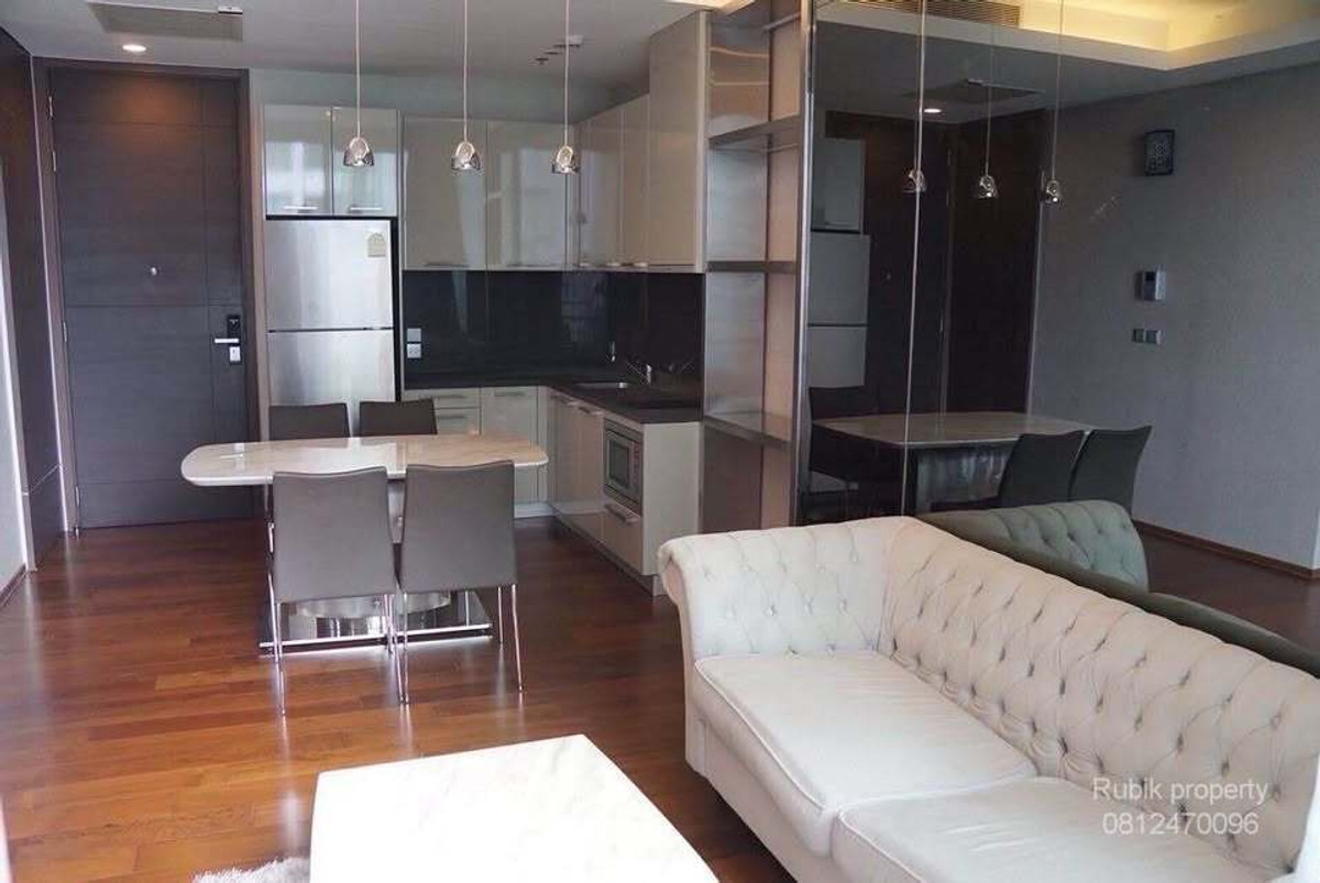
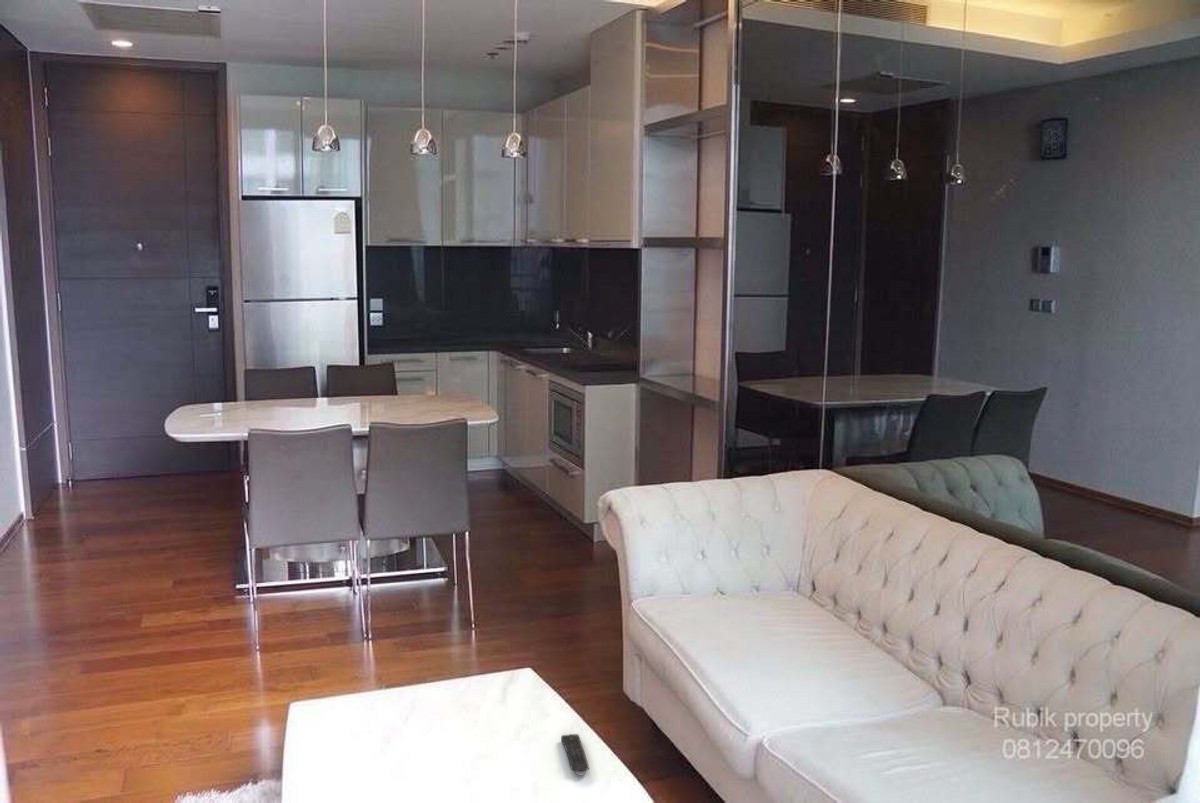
+ remote control (575, 753)
